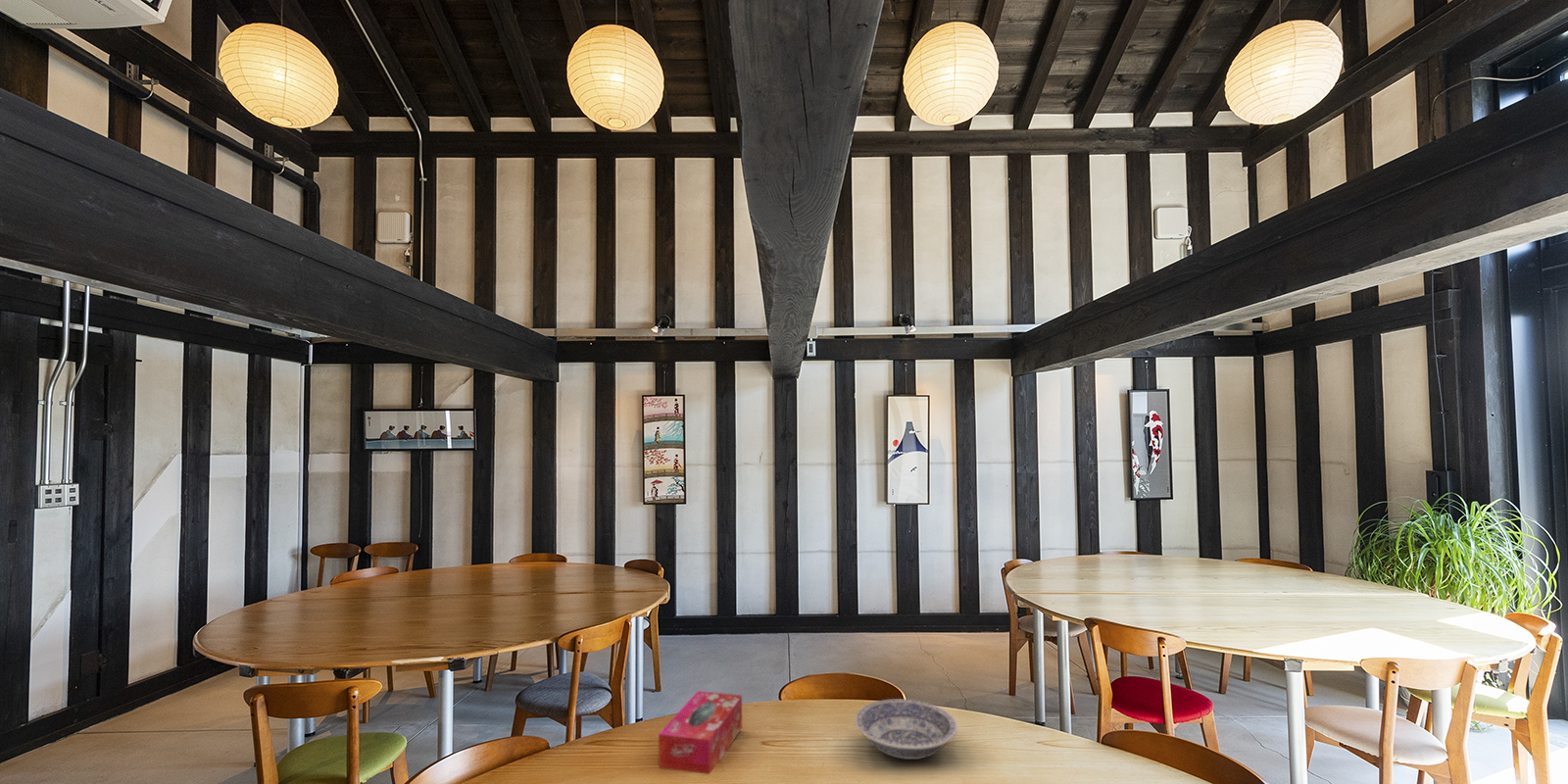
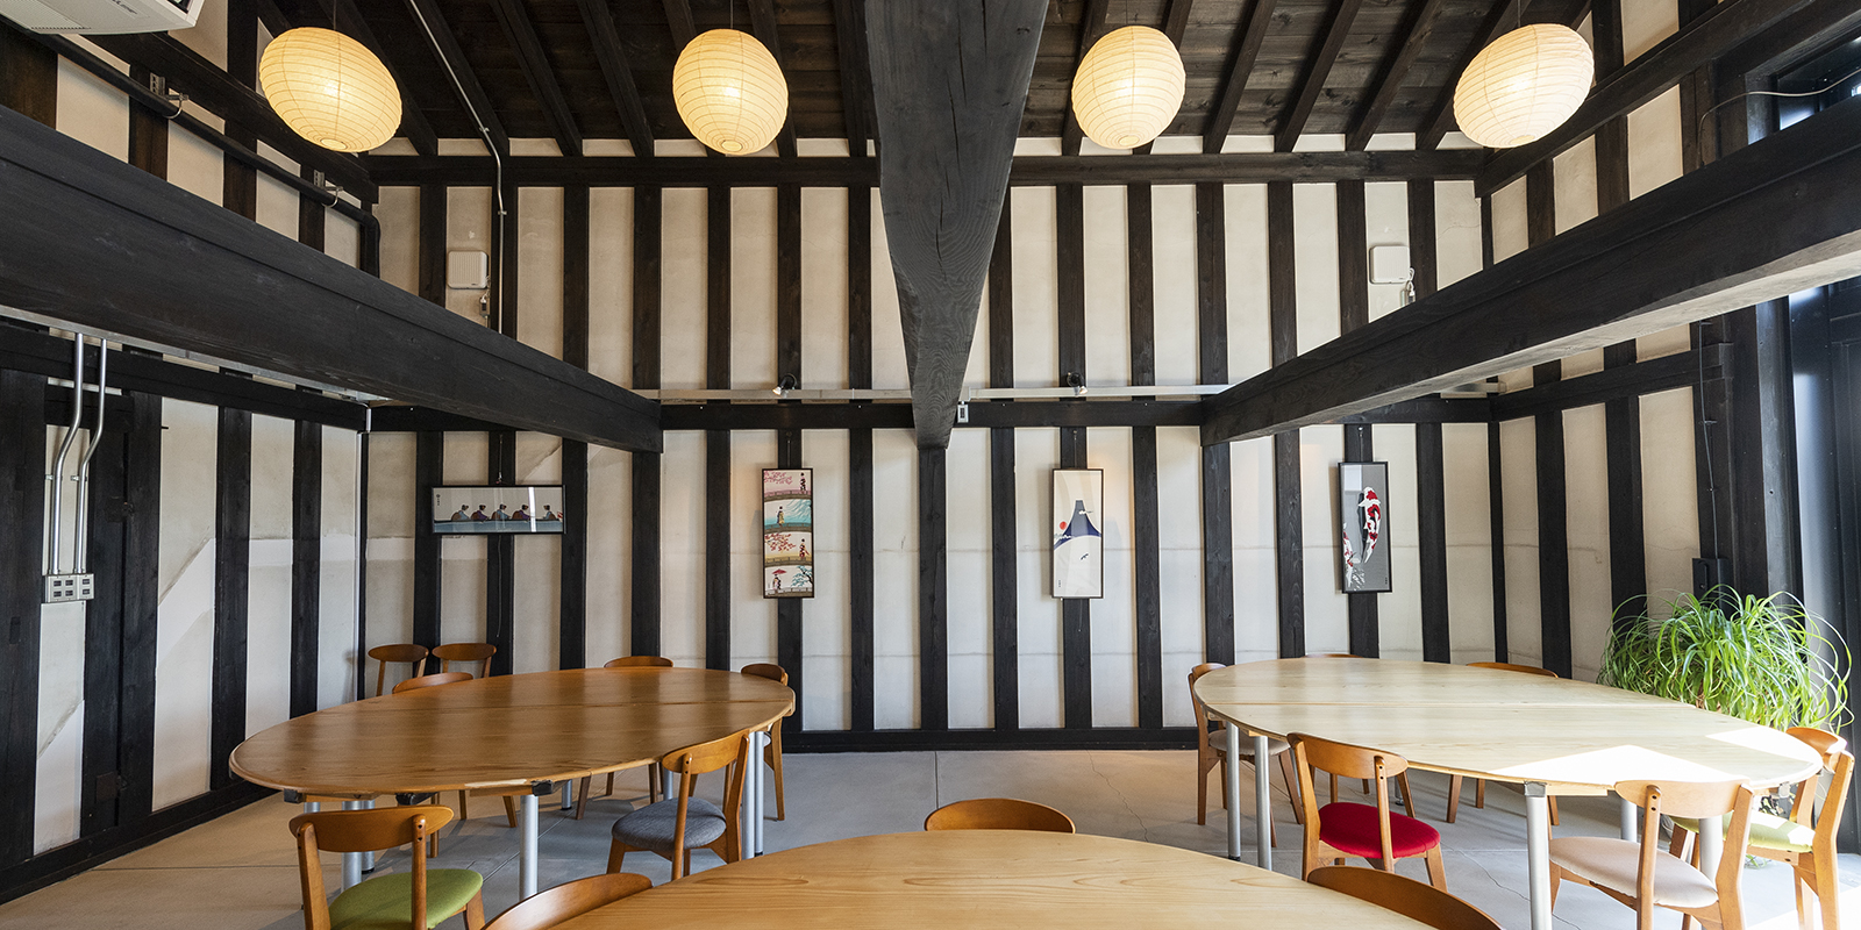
- tissue box (703, 730)
- bowl (906, 735)
